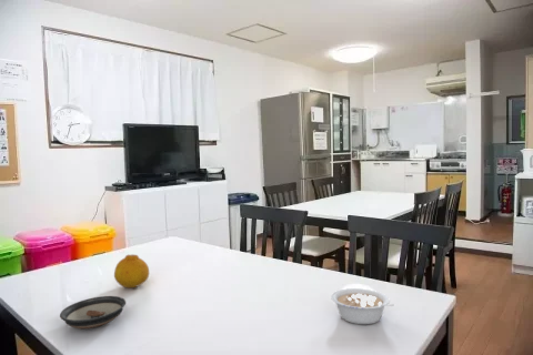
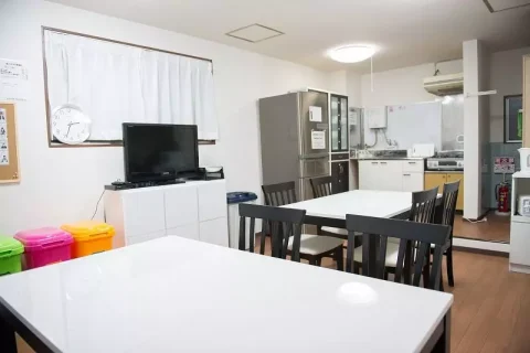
- saucer (94, 314)
- legume (362, 305)
- fruit (131, 270)
